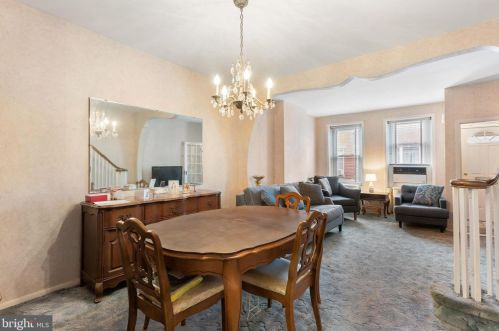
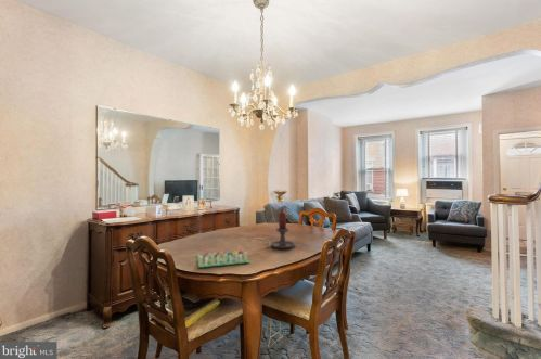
+ board game (222, 254)
+ candle holder (279, 229)
